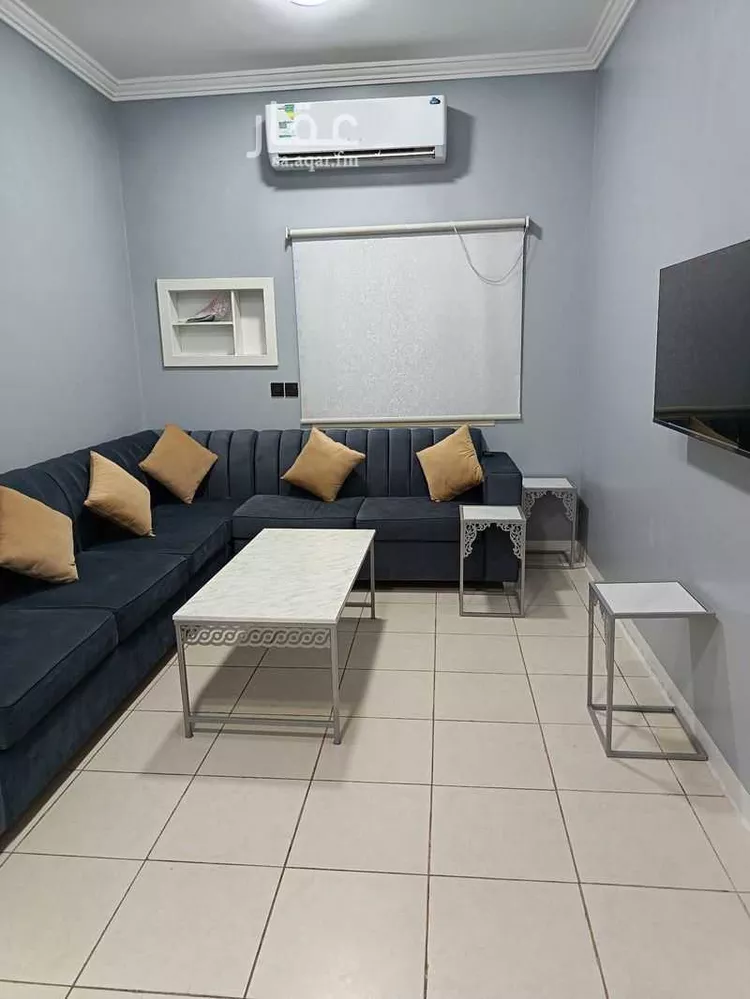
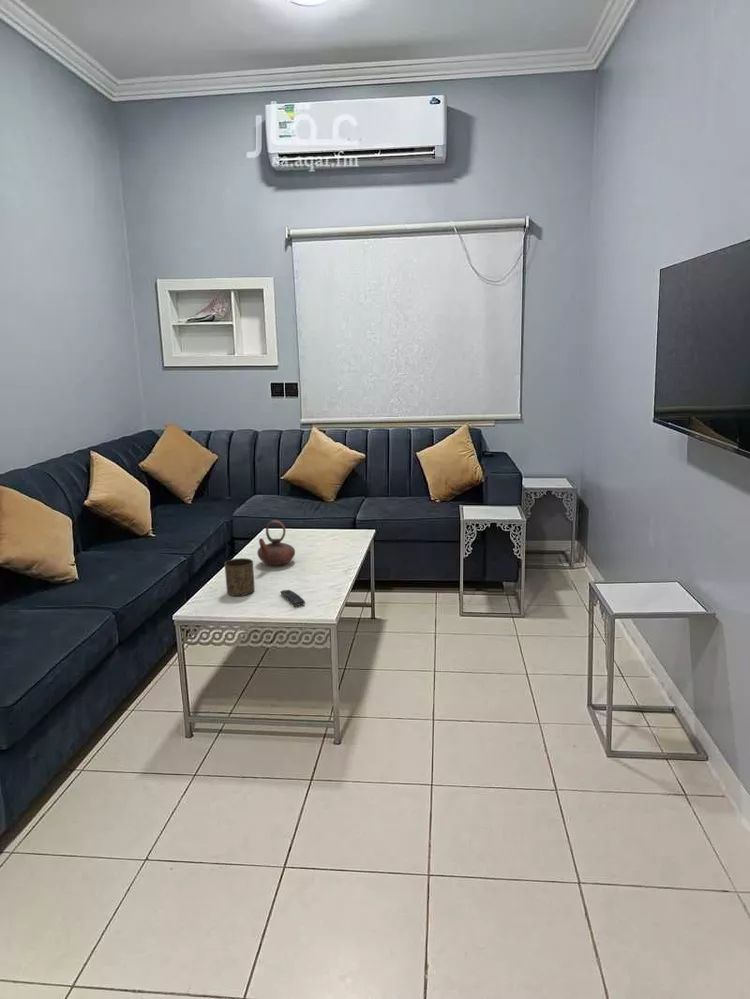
+ remote control (291, 596)
+ teapot (273, 543)
+ cup (239, 577)
